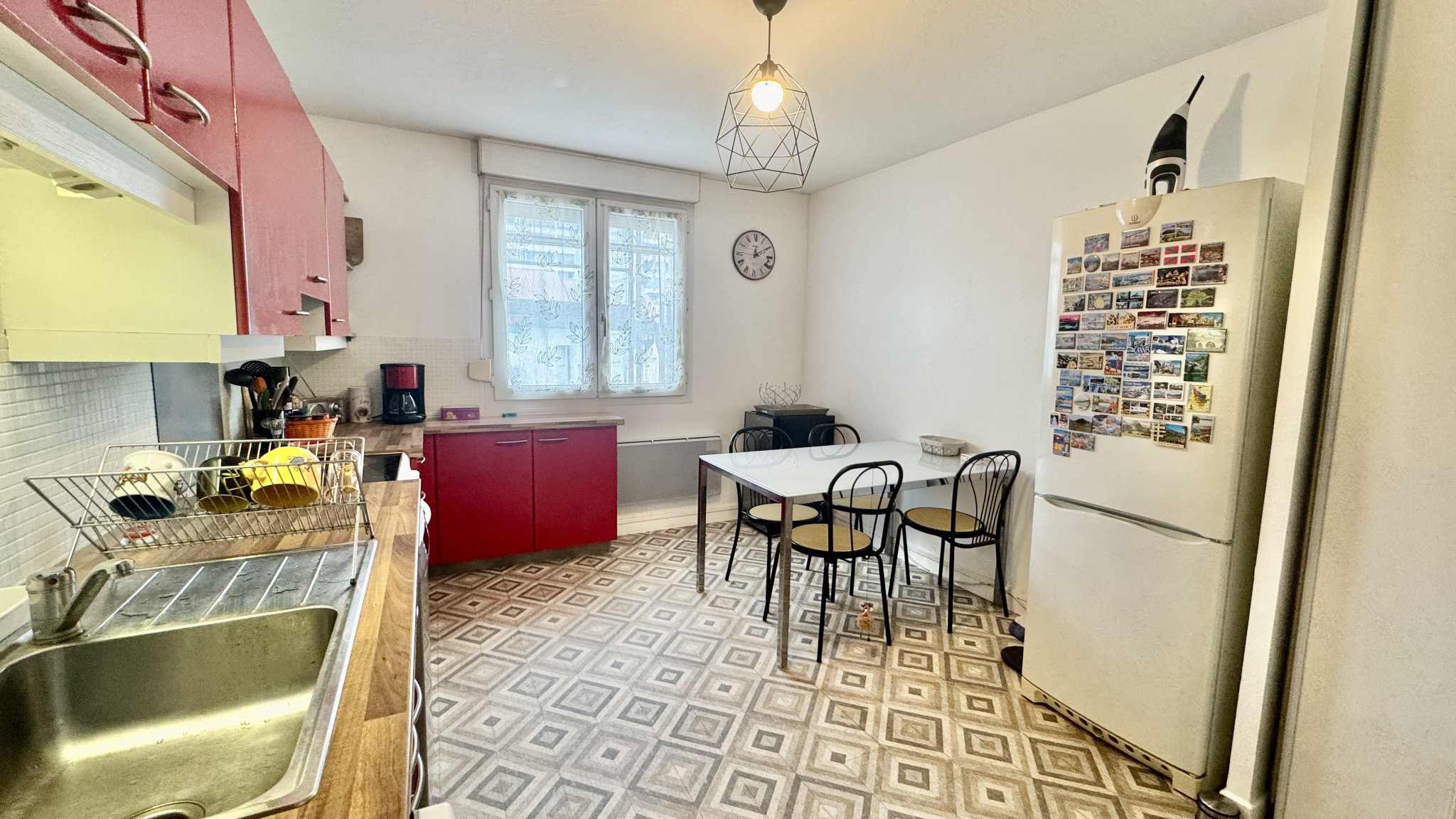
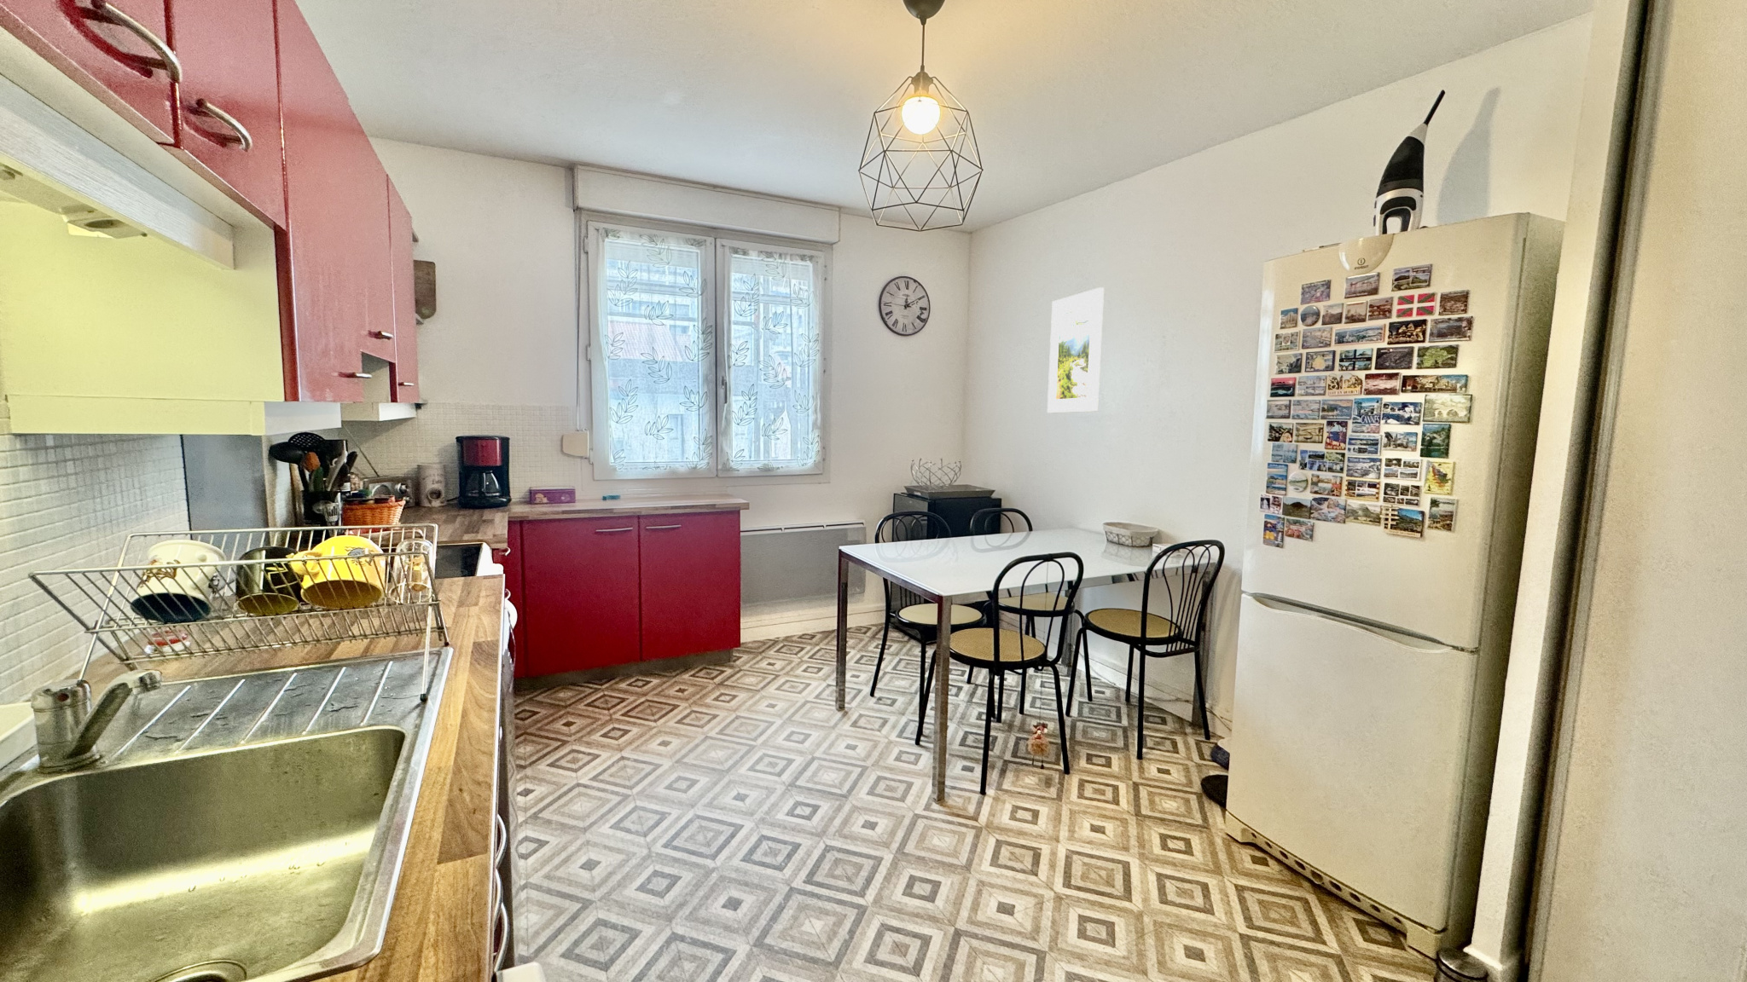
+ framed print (1073, 353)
